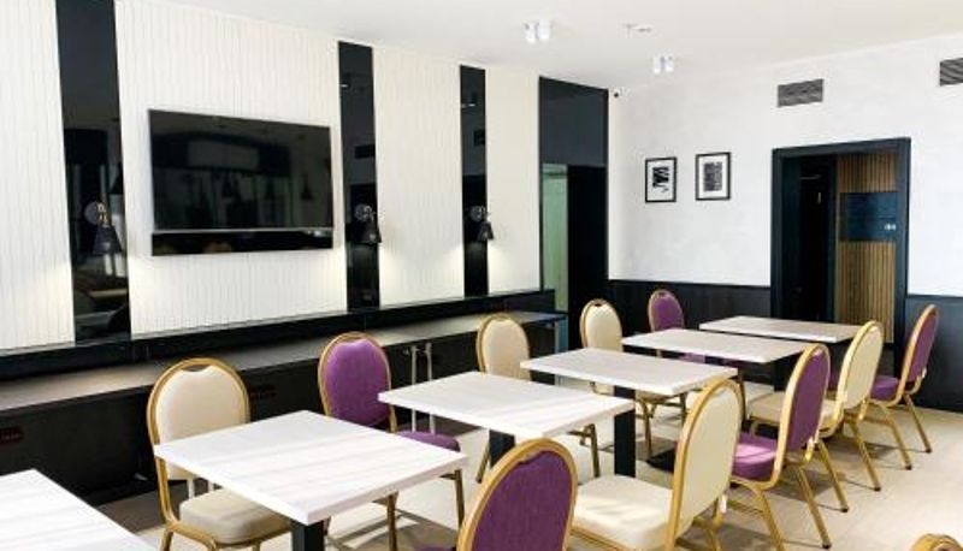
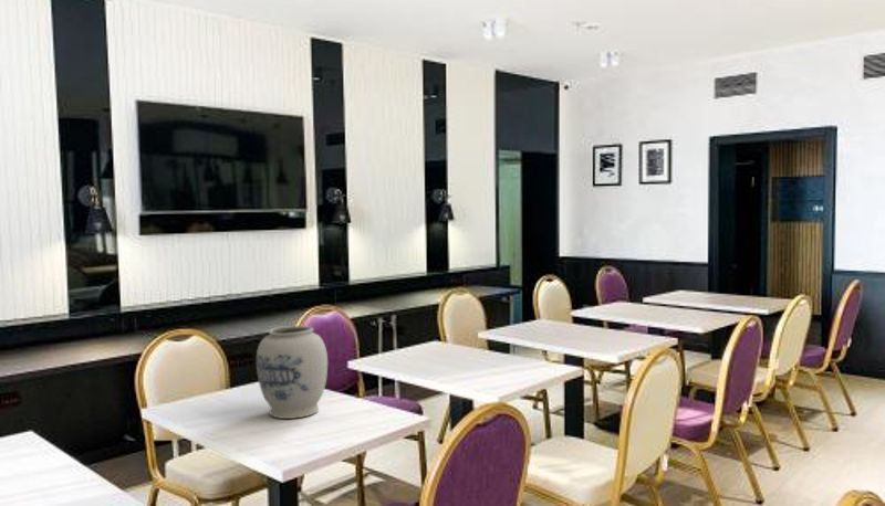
+ vase (292, 370)
